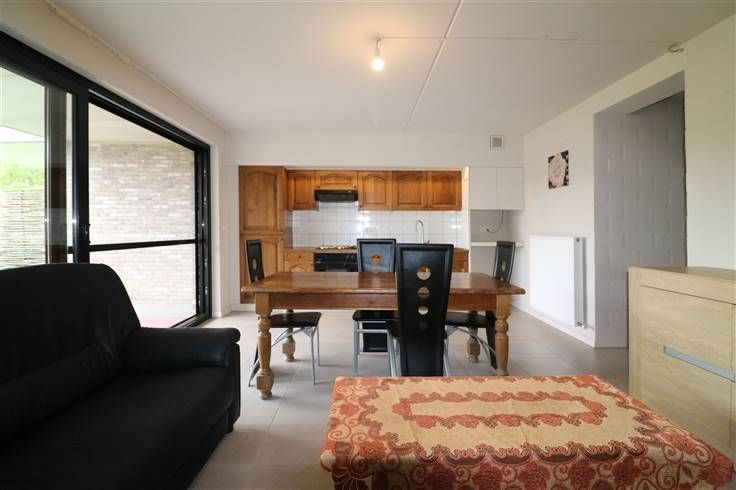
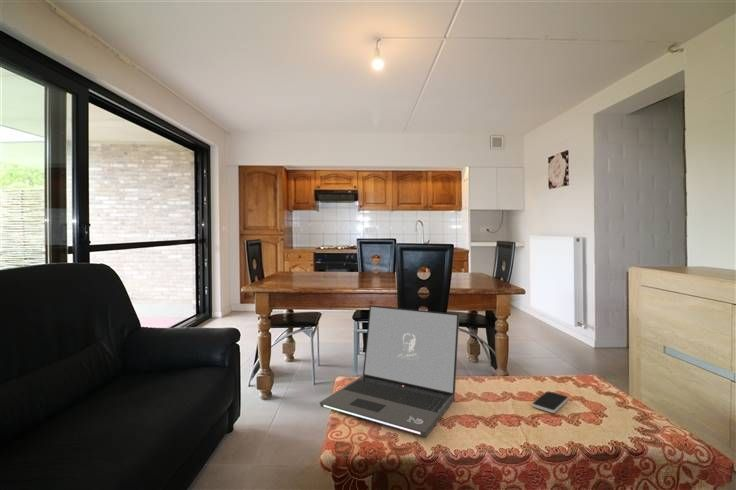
+ laptop (392, 358)
+ smartphone (550, 401)
